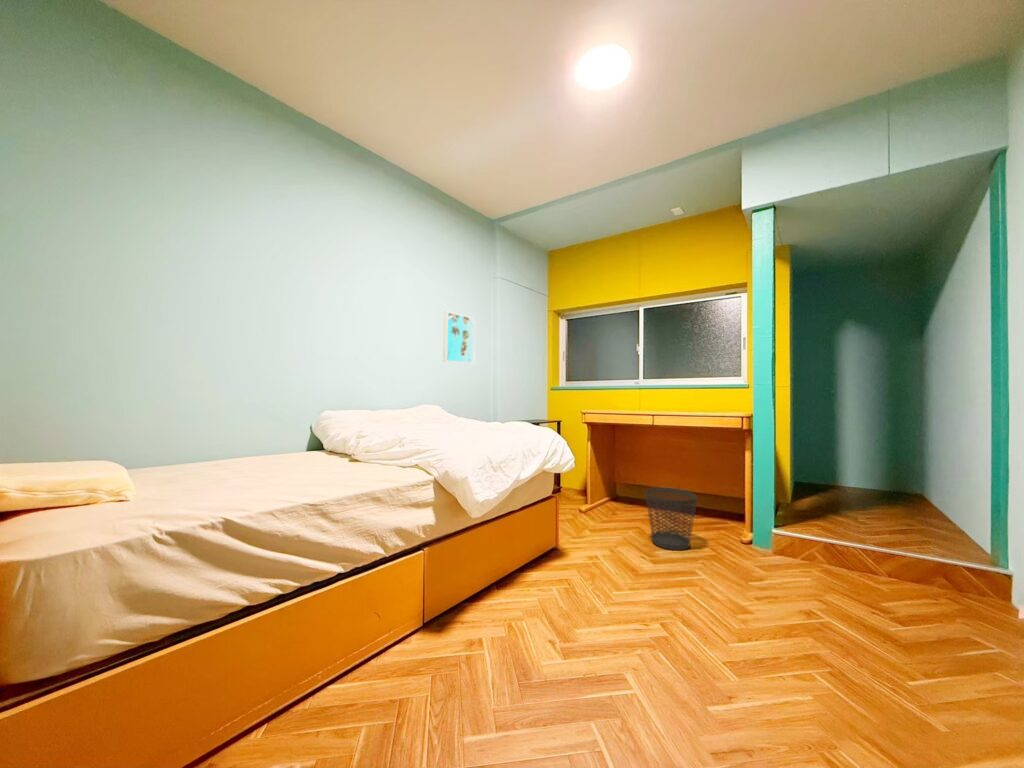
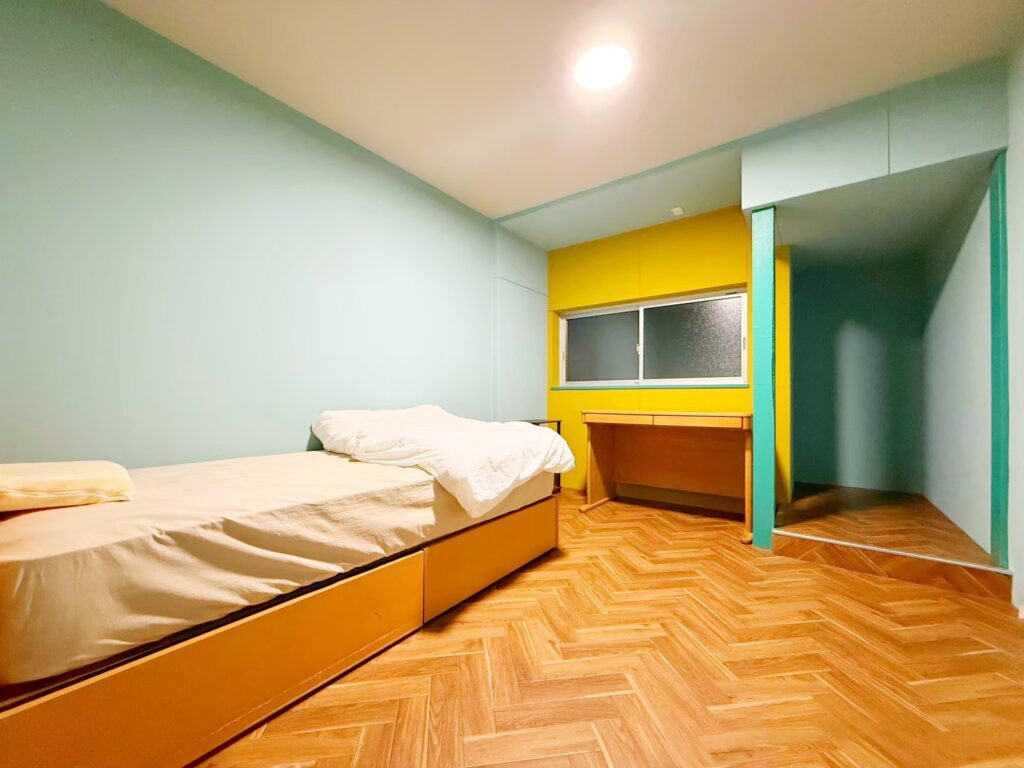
- wastebasket (670, 518)
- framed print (459, 338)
